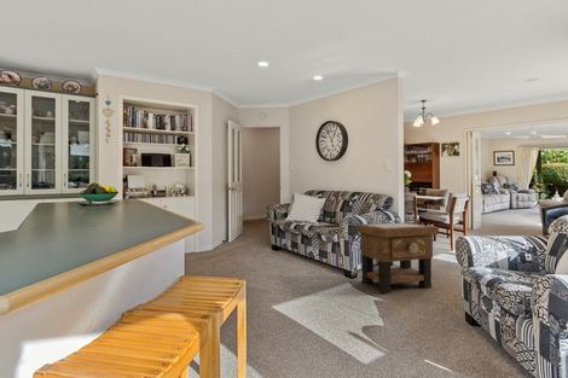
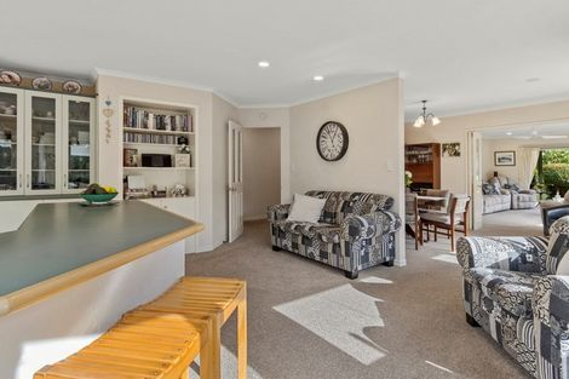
- side table (396, 255)
